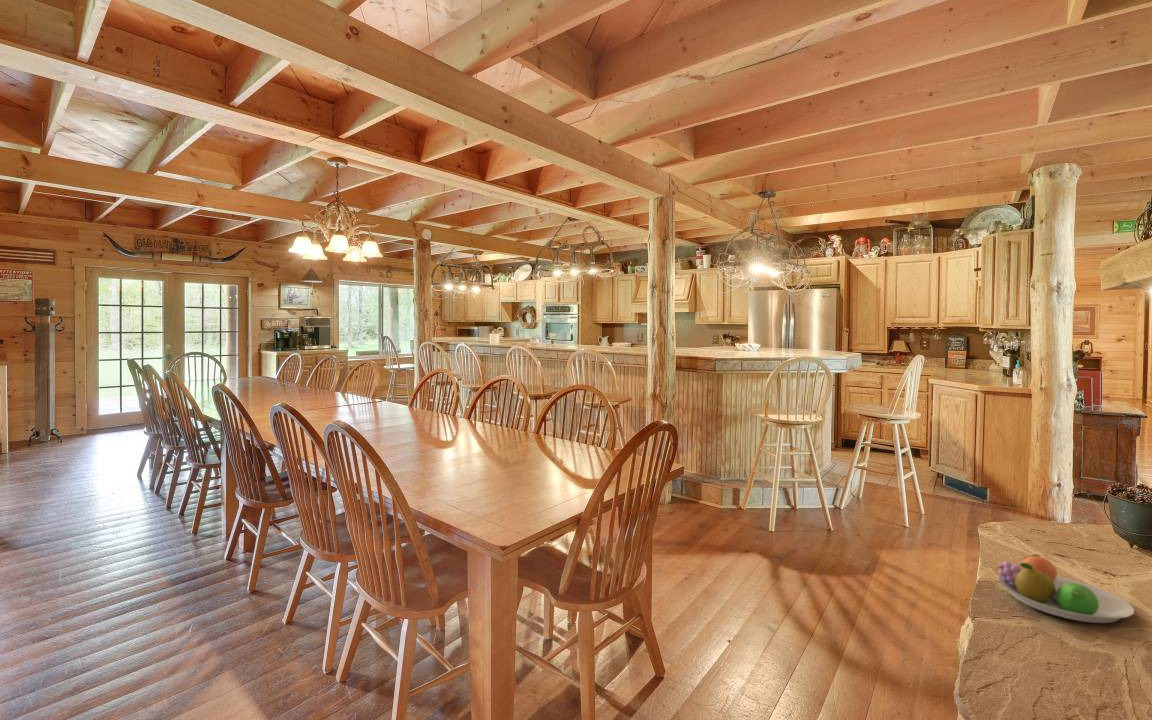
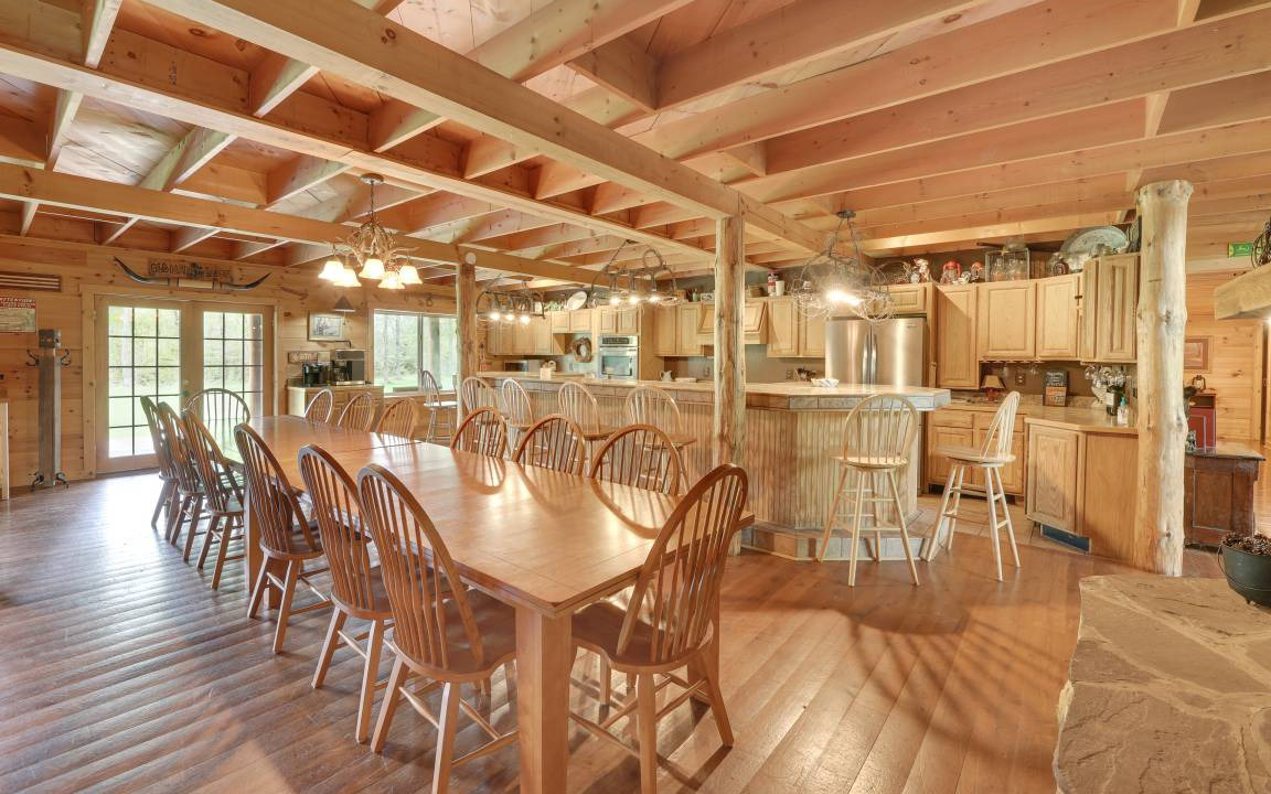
- fruit bowl (1060, 584)
